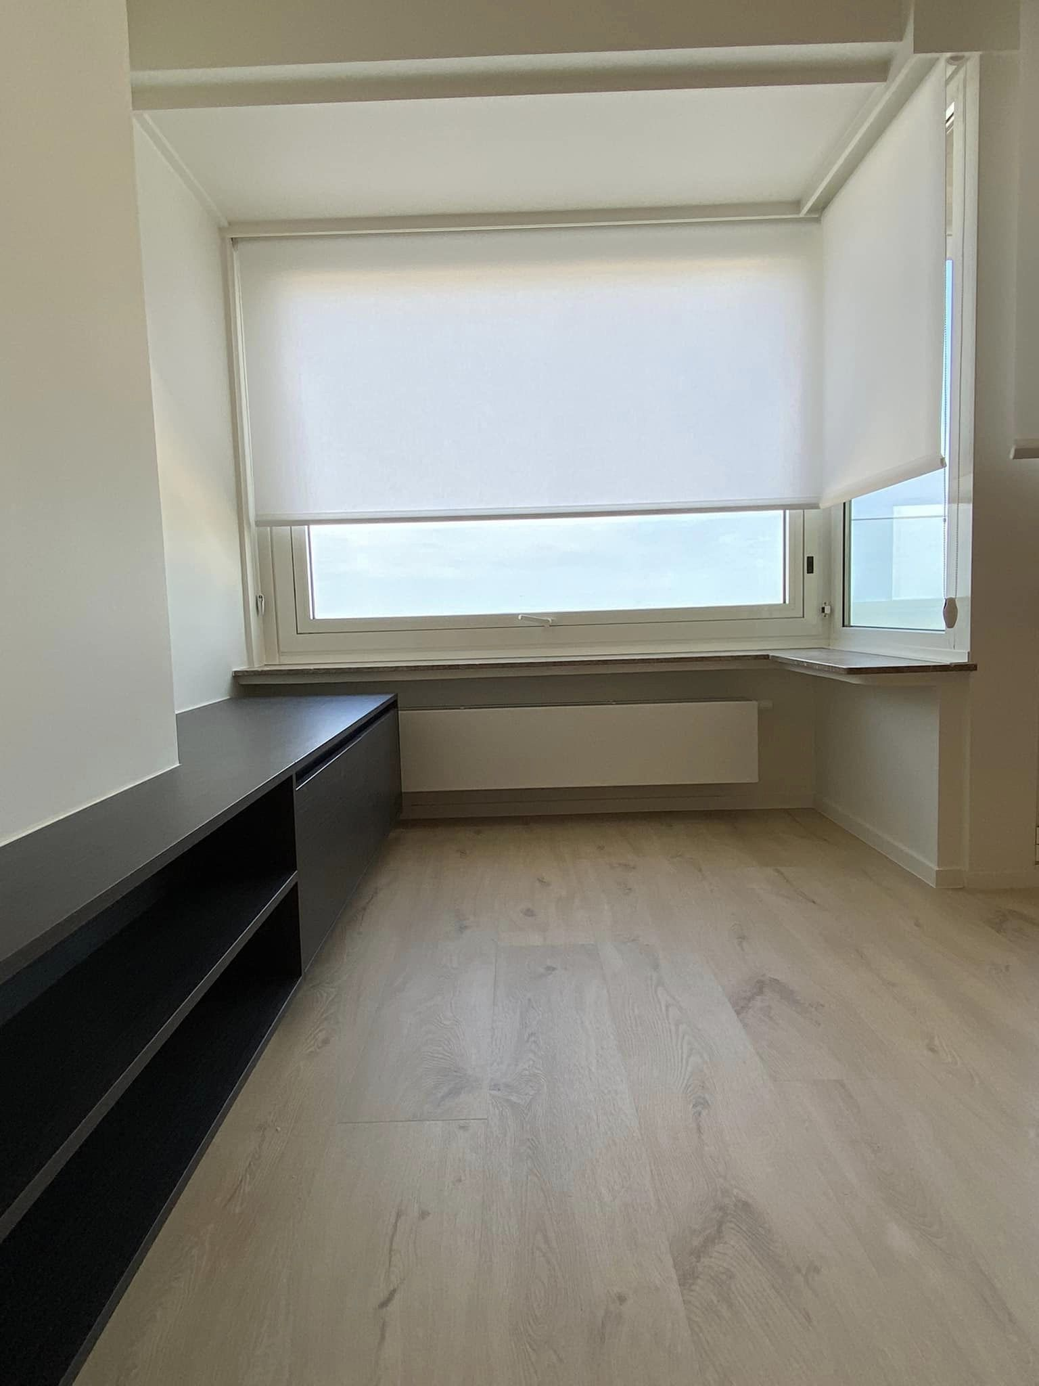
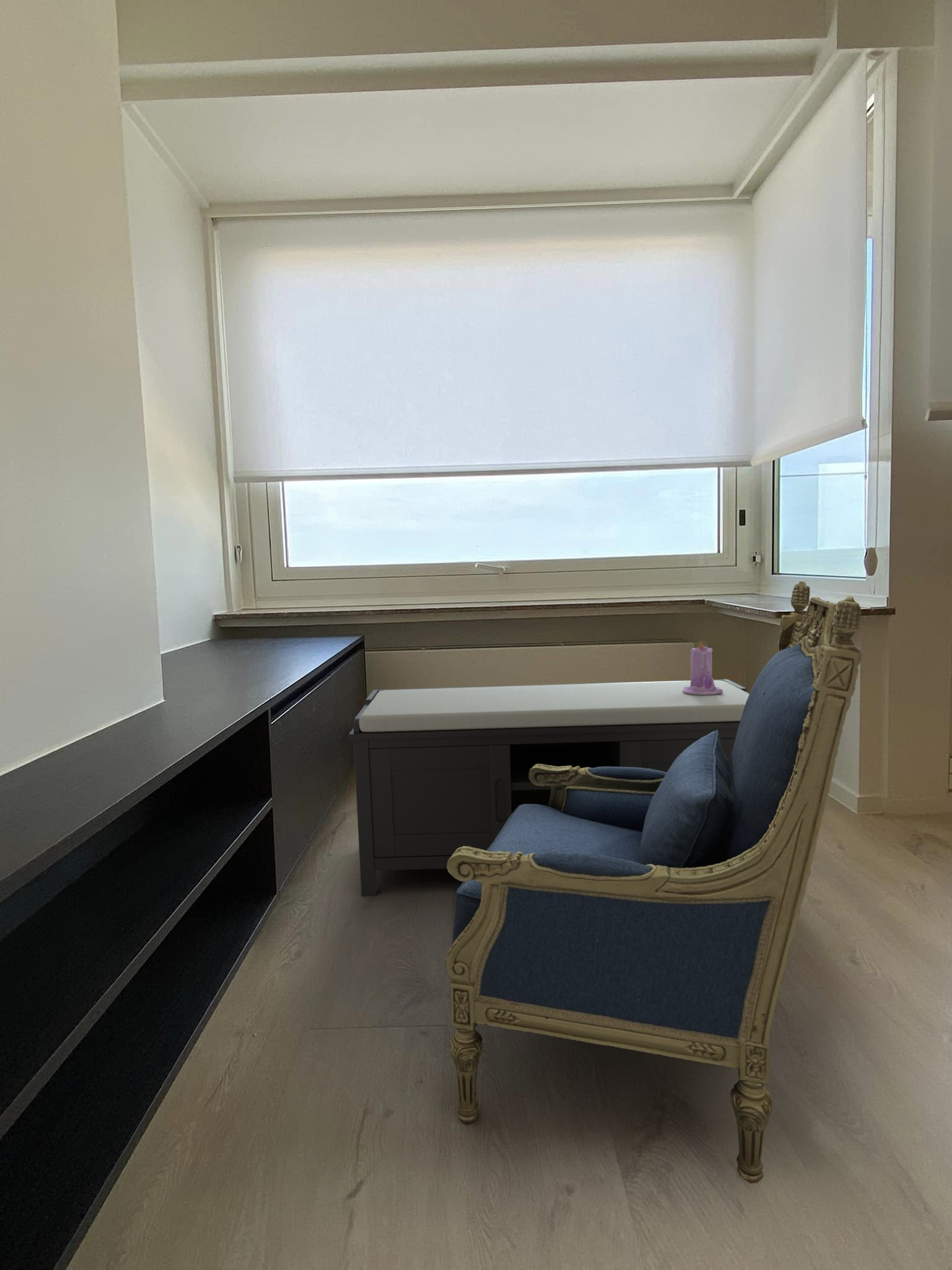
+ armchair (645, 799)
+ bench (550, 786)
+ candle (702, 665)
